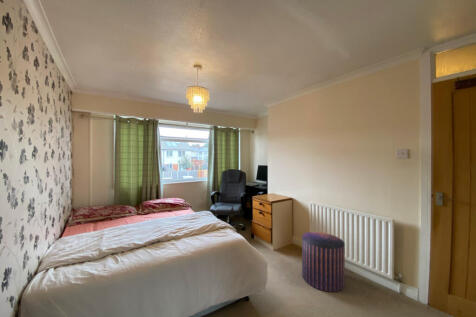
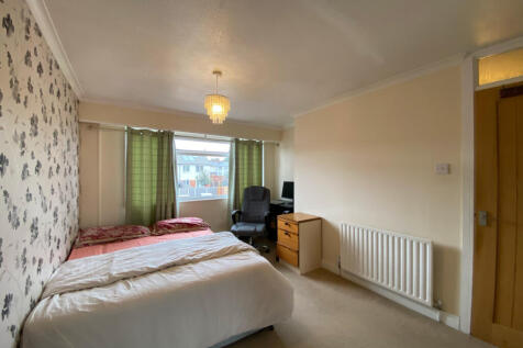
- pouf (322, 258)
